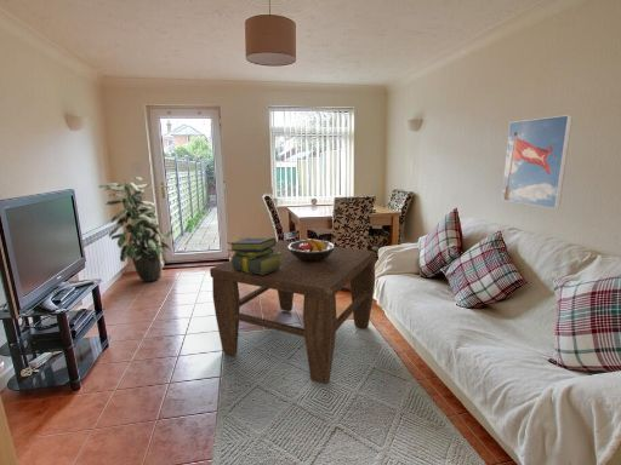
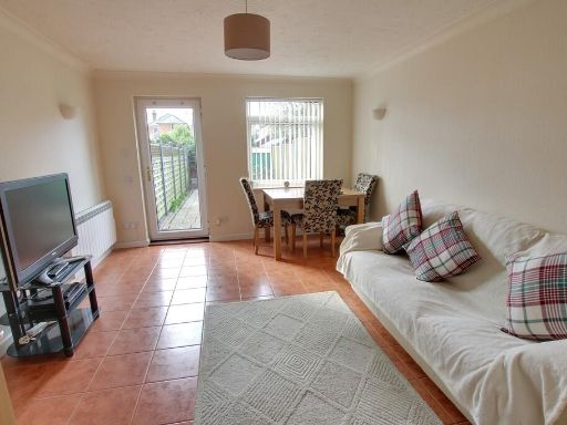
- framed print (532, 162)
- fruit bowl (310, 249)
- coffee table (303, 300)
- indoor plant (138, 230)
- stack of books (253, 253)
